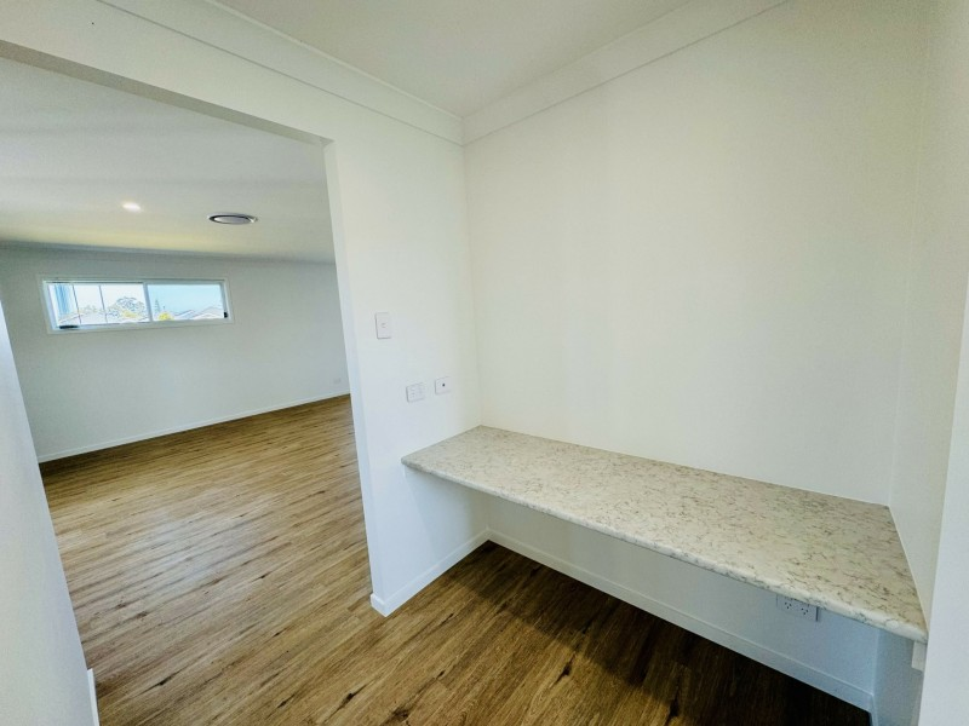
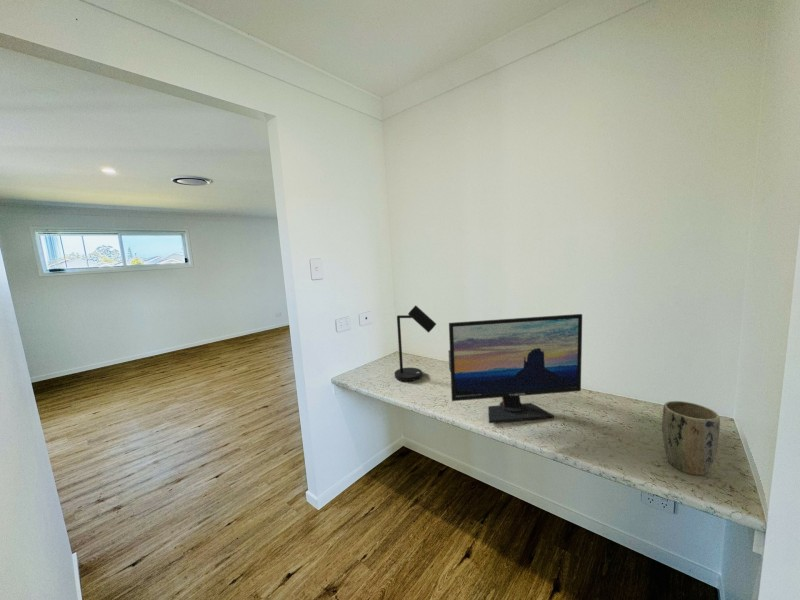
+ computer monitor (513, 365)
+ desk lamp (401, 345)
+ plant pot (688, 437)
